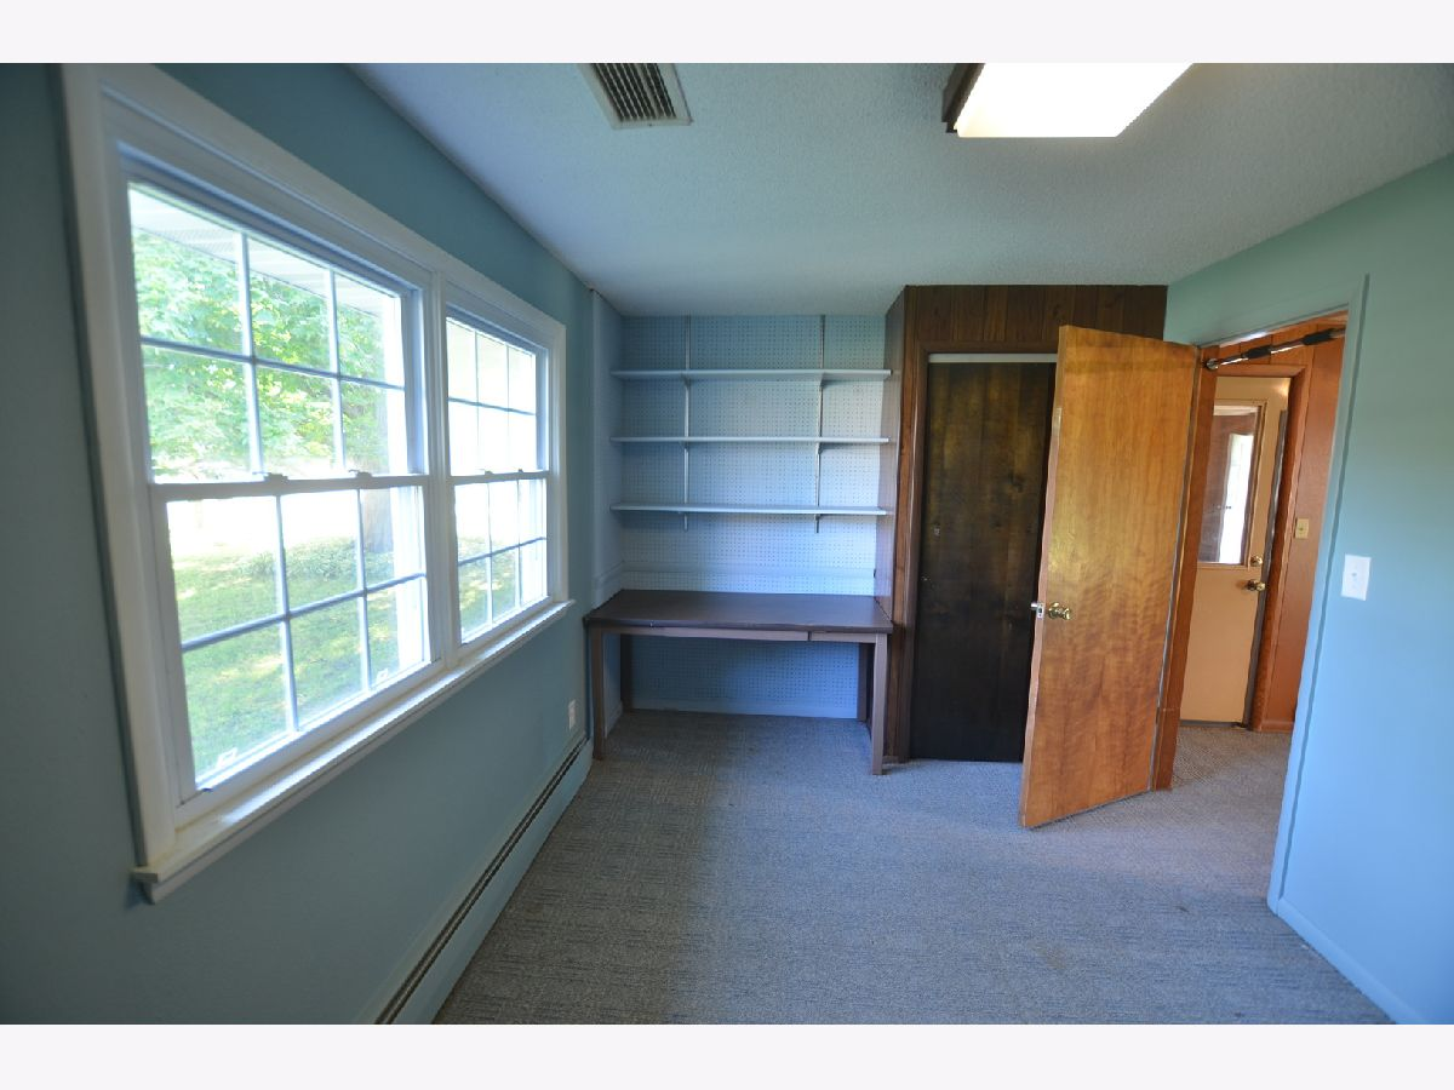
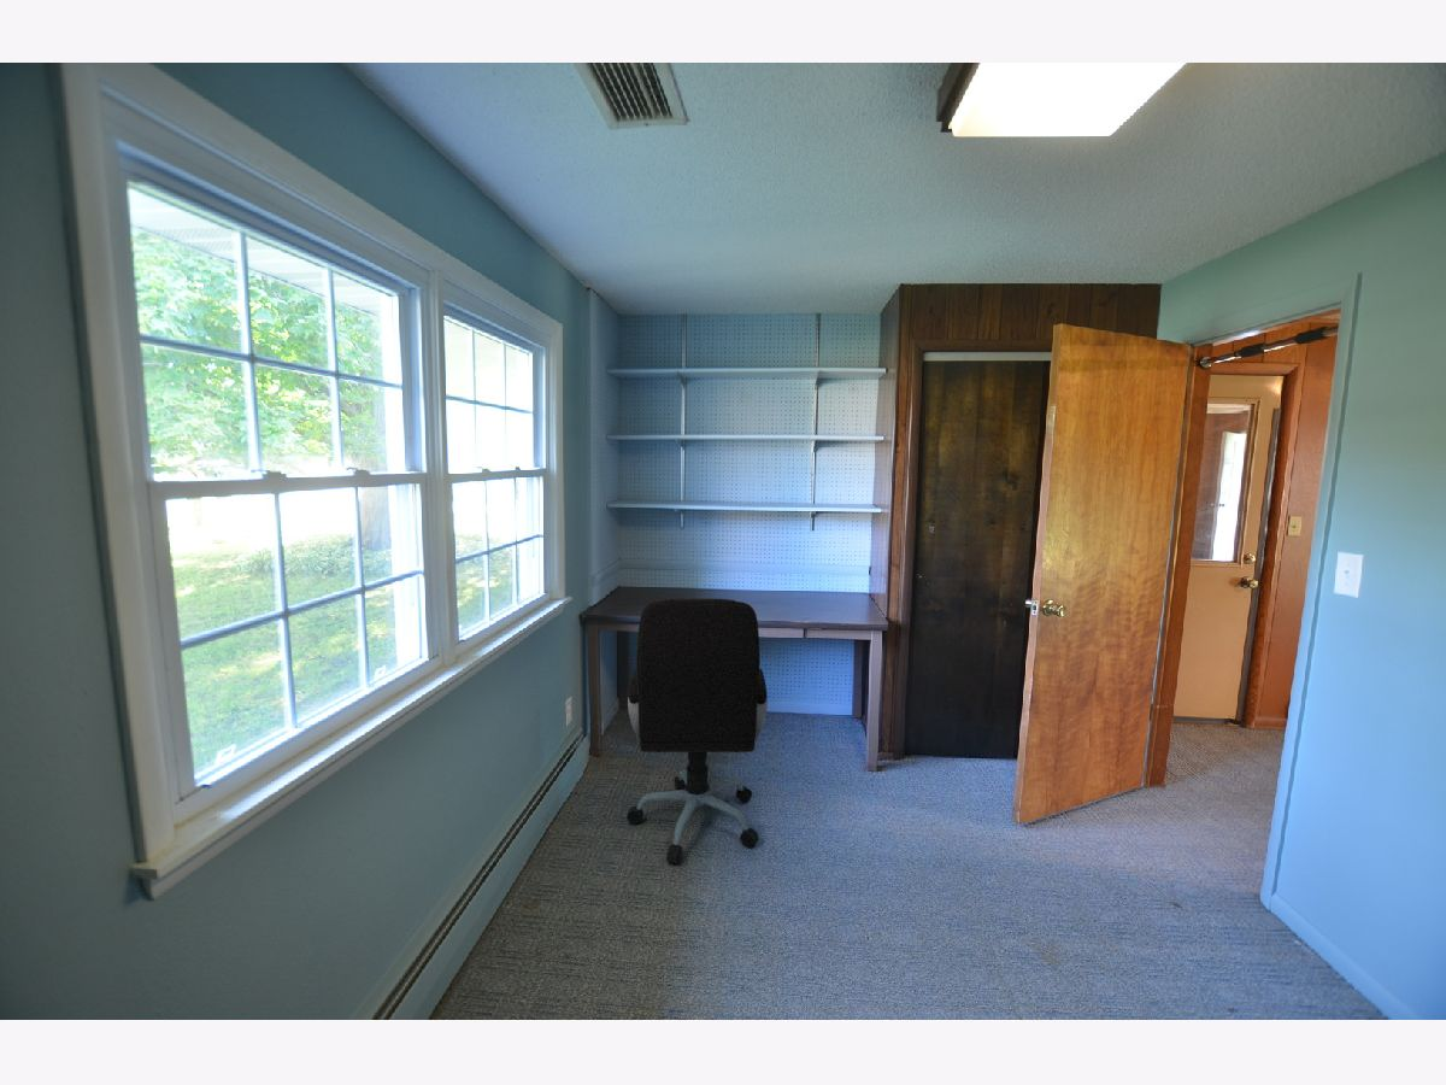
+ office chair (694, 706)
